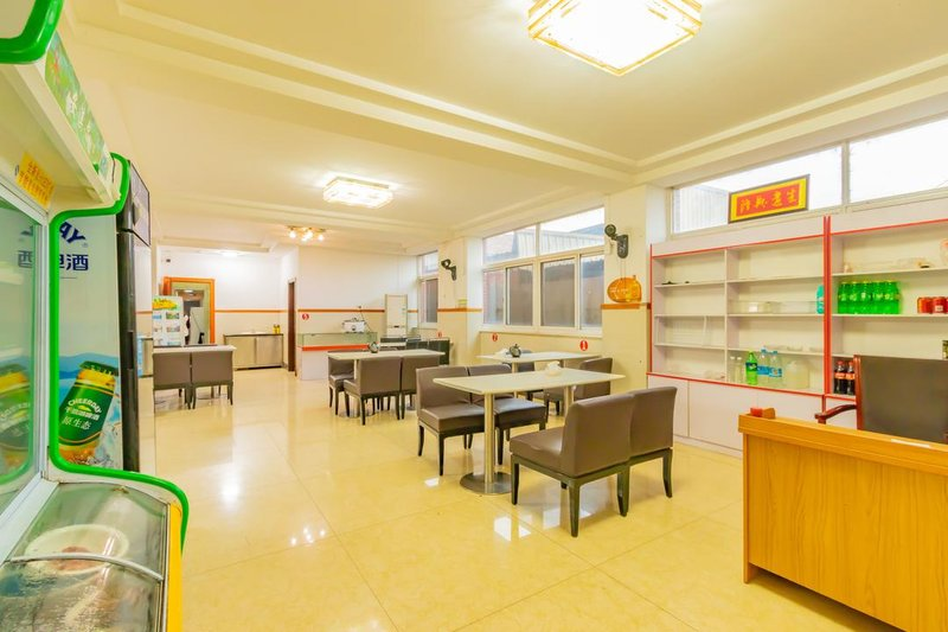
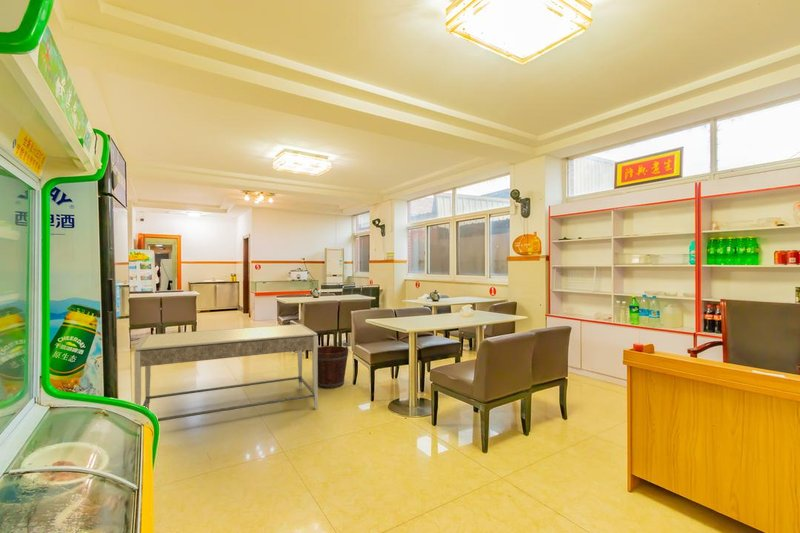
+ dining table (232, 385)
+ bucket (330, 366)
